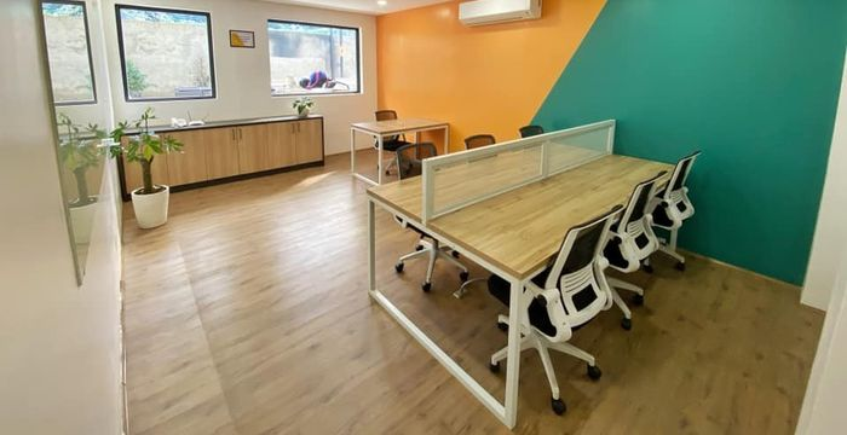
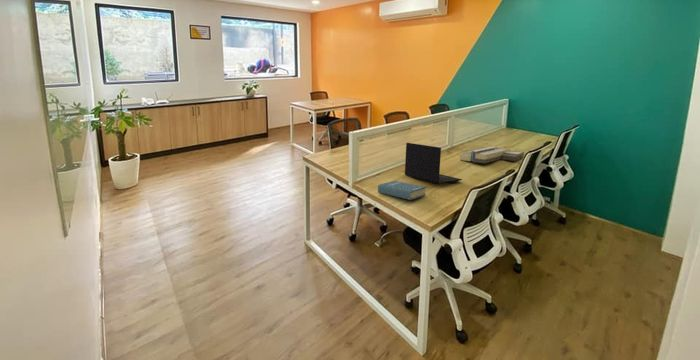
+ hardback book (401, 189)
+ laptop (433, 161)
+ architectural model (490, 154)
